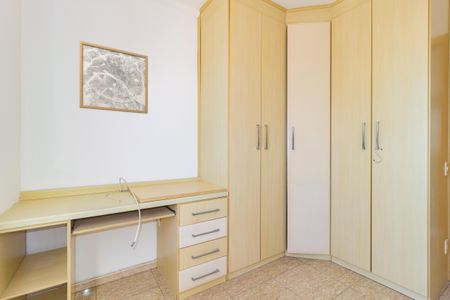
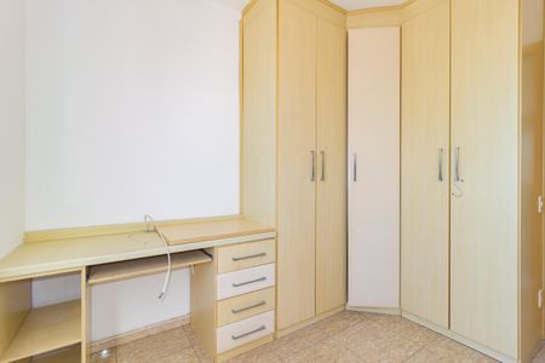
- wall art (116, 80)
